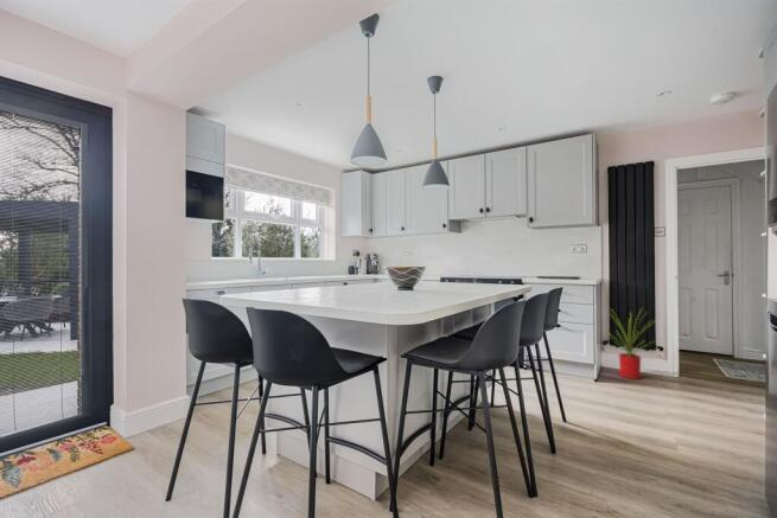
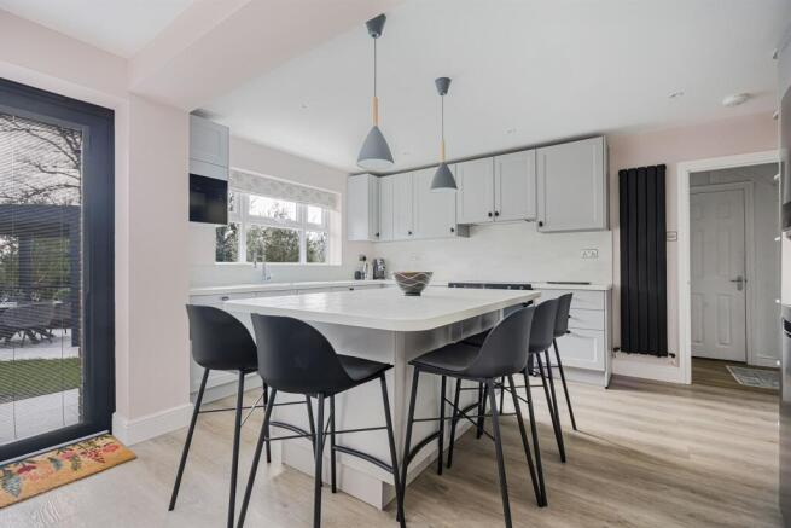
- house plant (629, 341)
